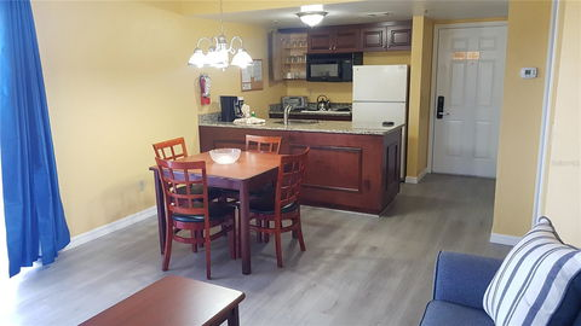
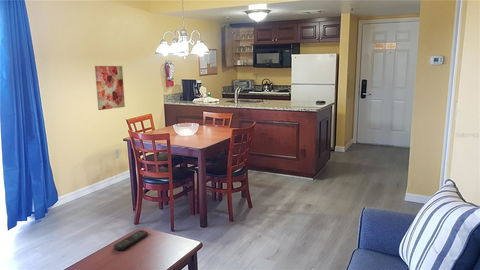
+ wall art (110, 87)
+ remote control (131, 239)
